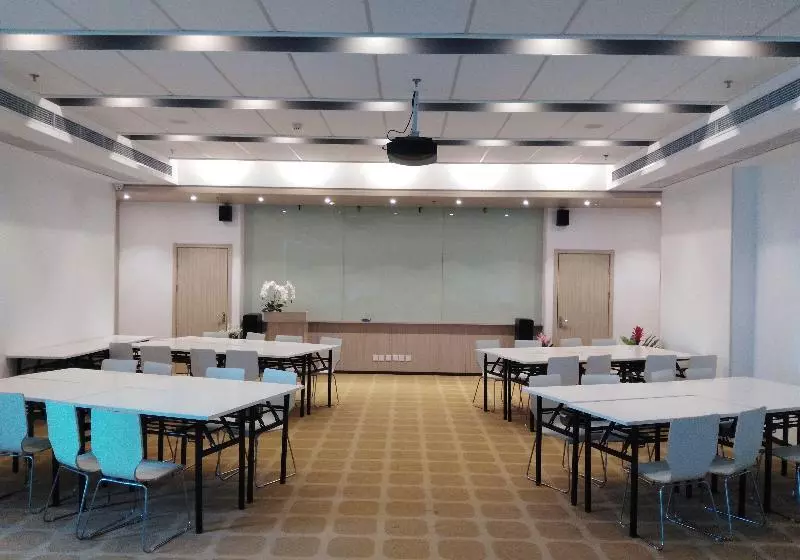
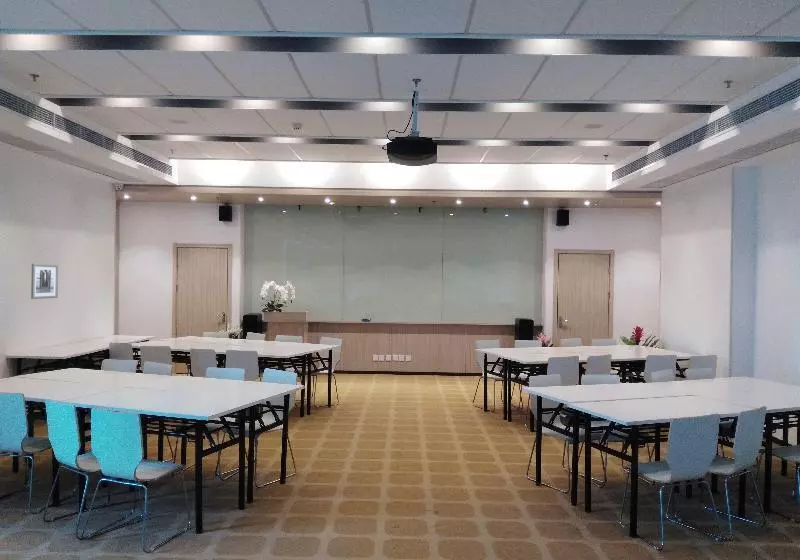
+ wall art (45, 281)
